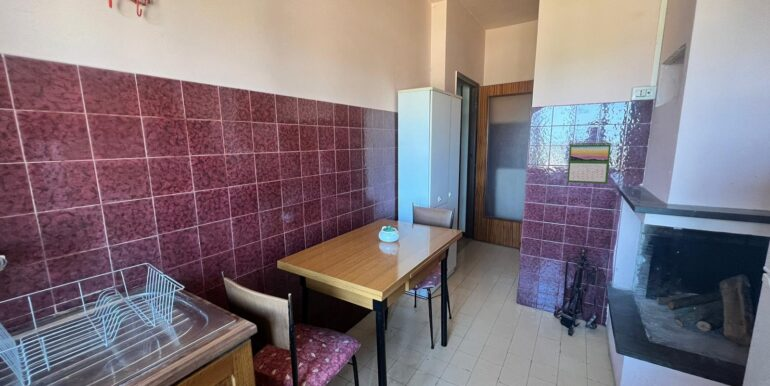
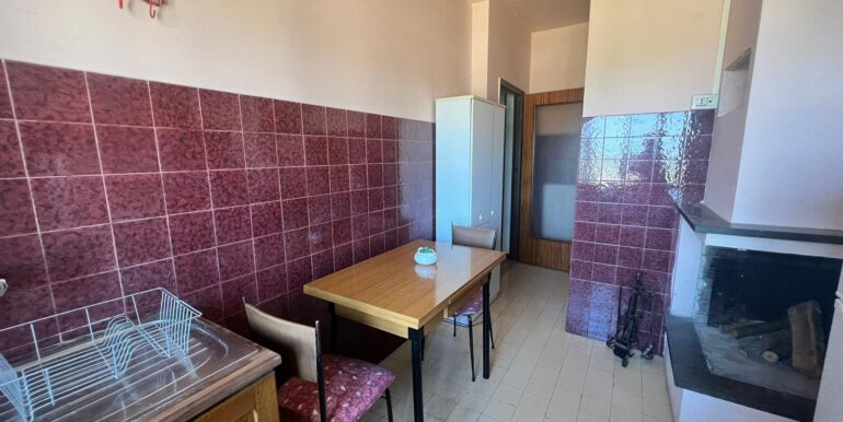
- calendar (588, 162)
